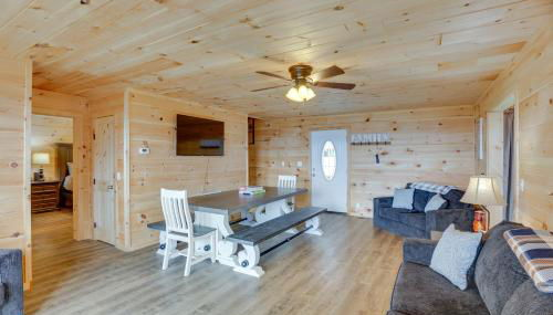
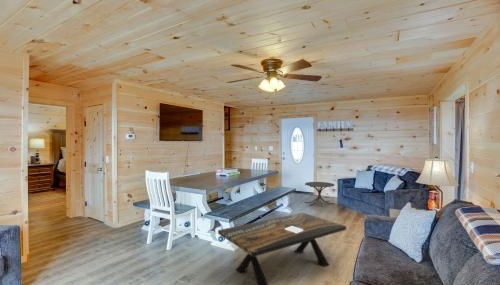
+ coffee table (283, 247)
+ side table (319, 193)
